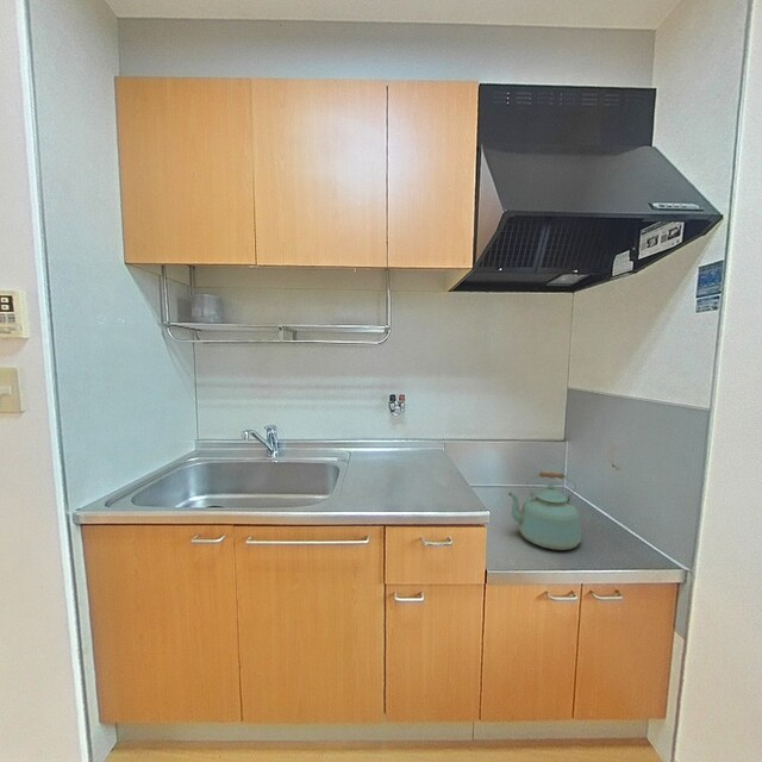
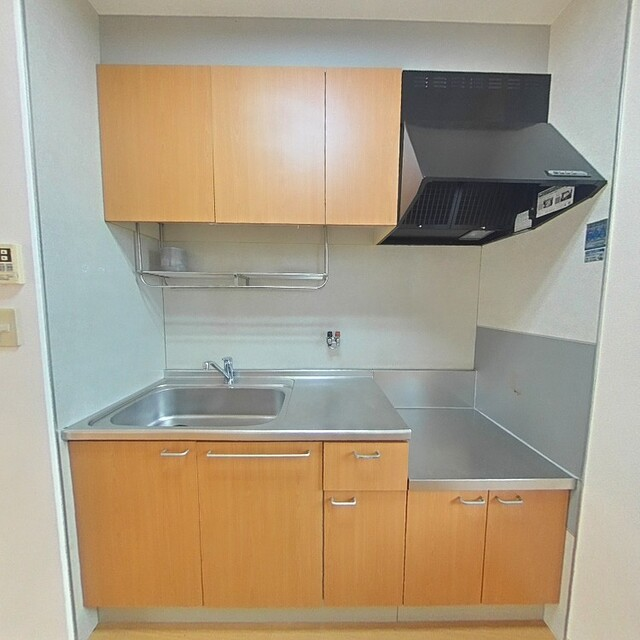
- kettle (543, 505)
